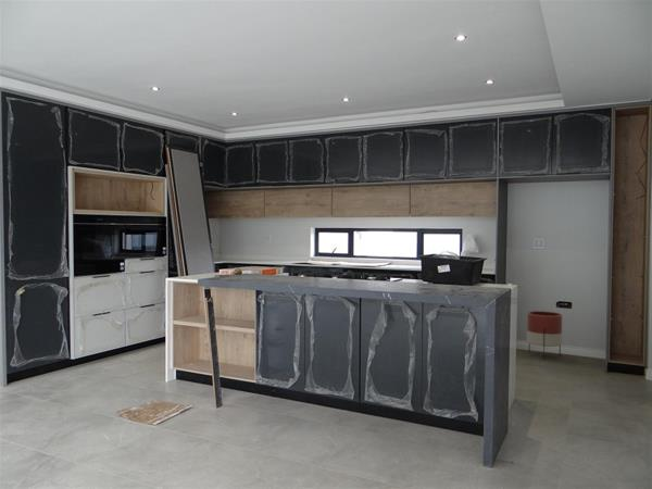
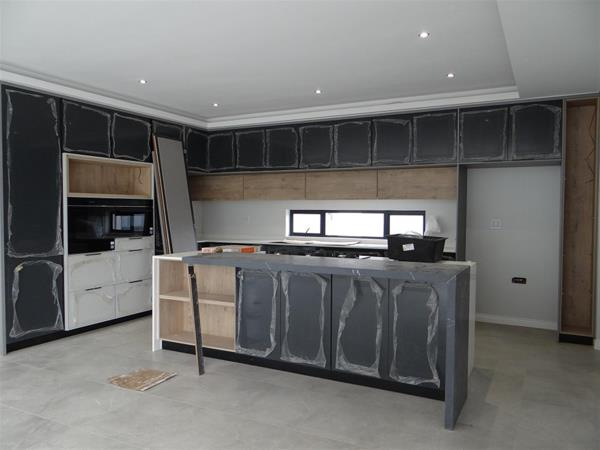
- planter (543, 335)
